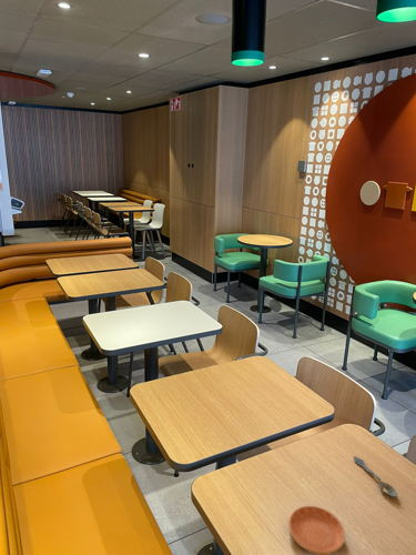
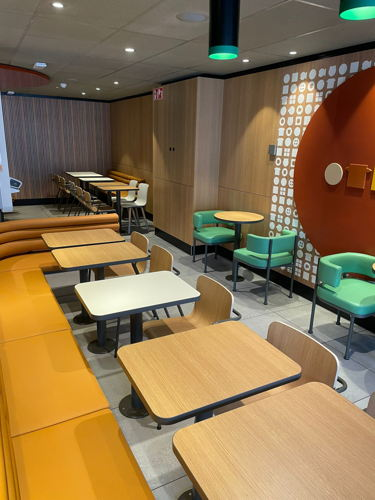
- spoon (374, 475)
- saucer (315, 531)
